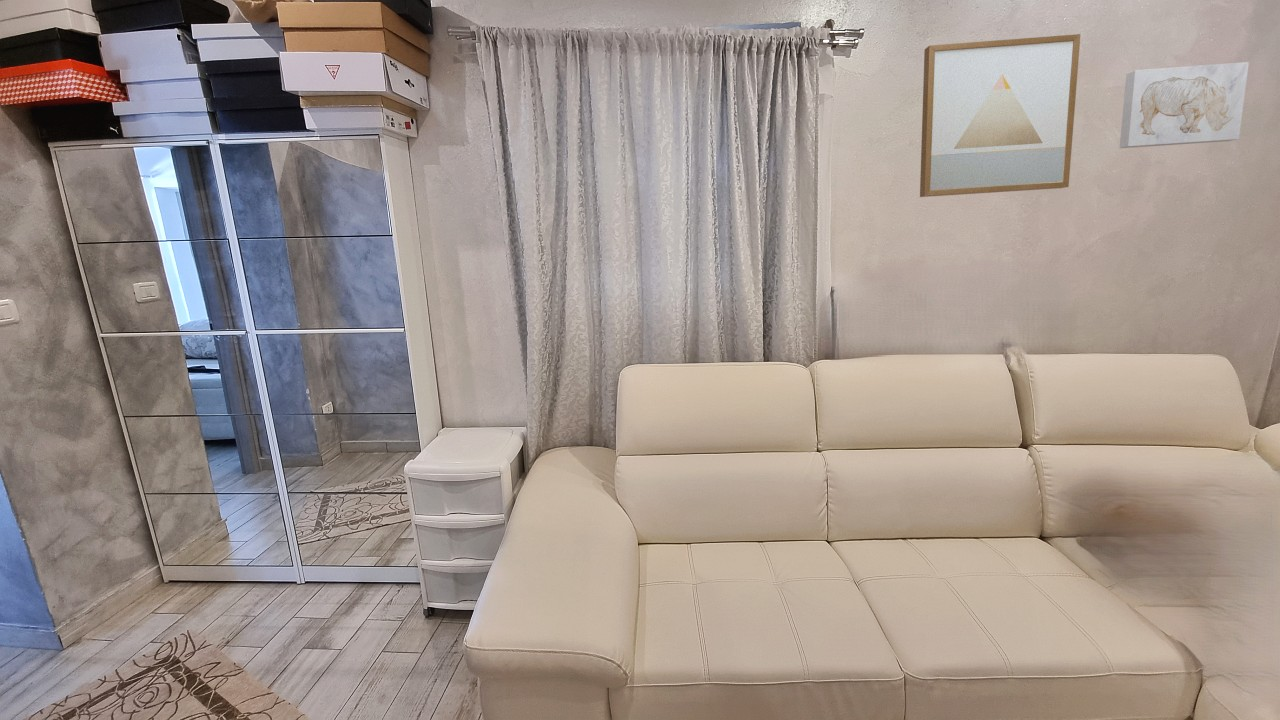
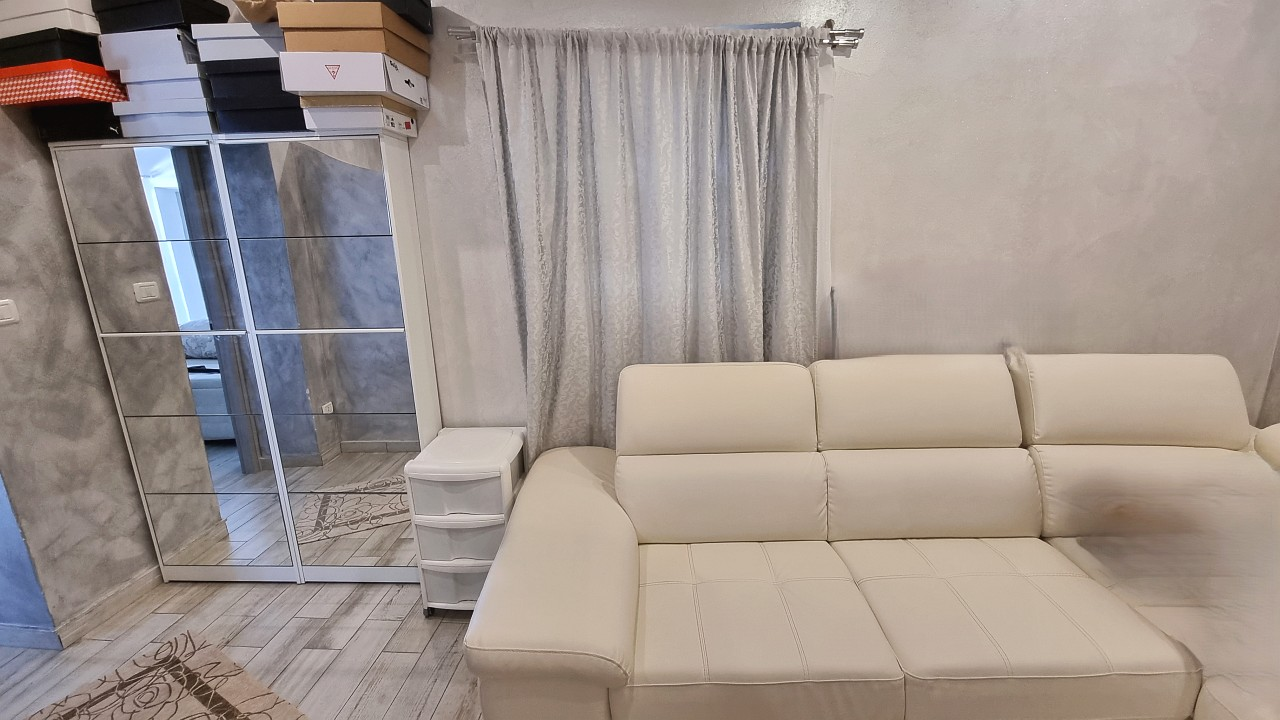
- wall art (1182, 106)
- wall art (997, 118)
